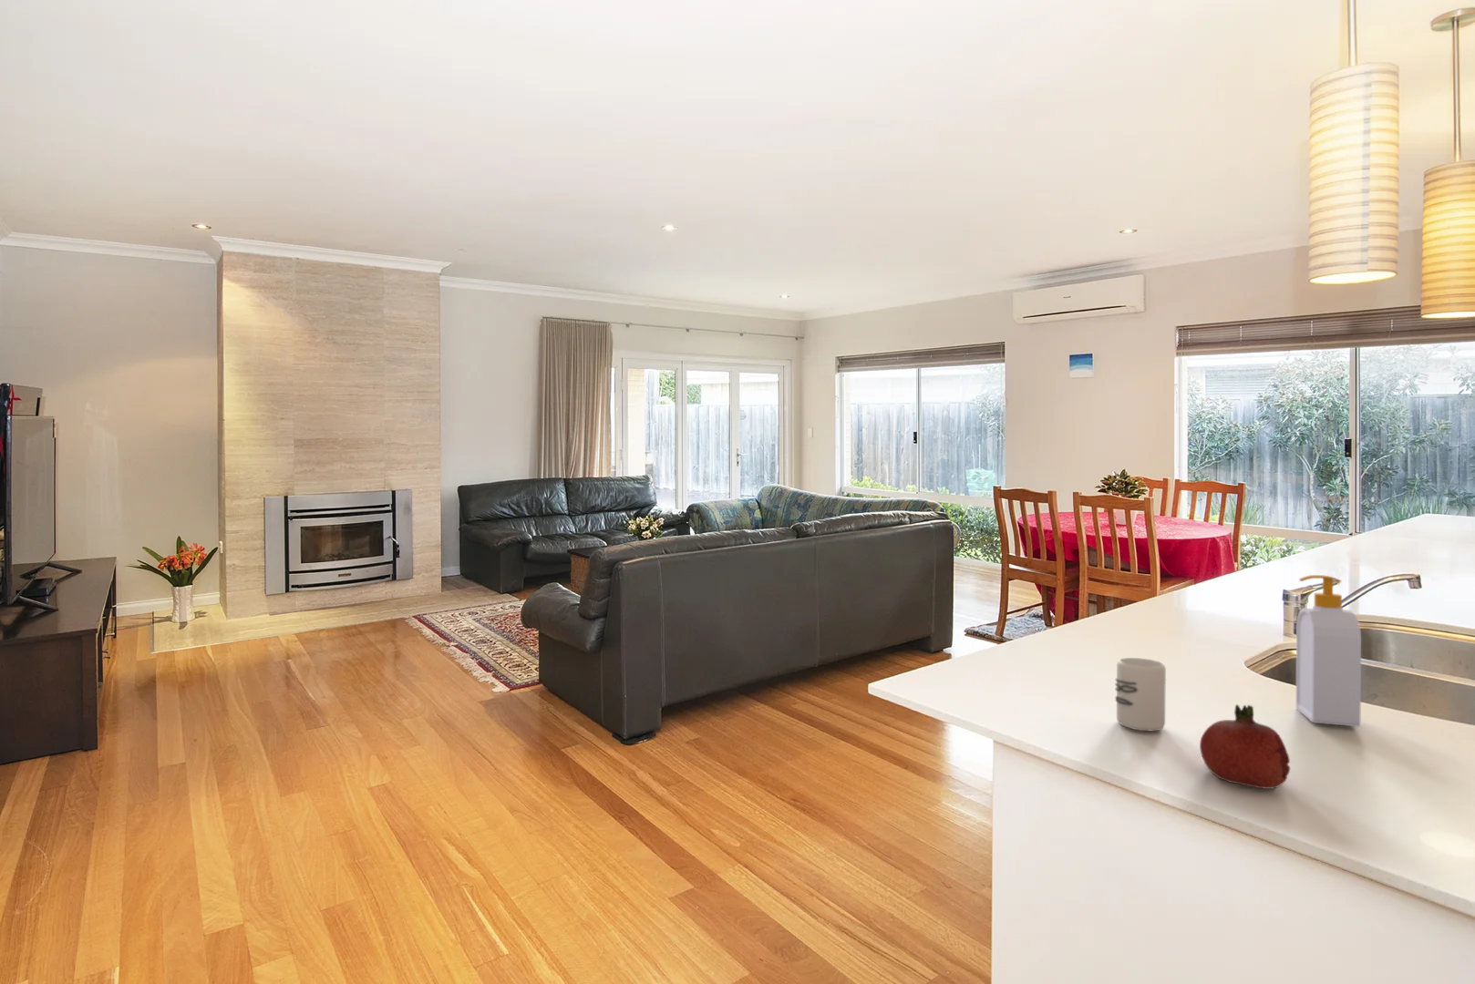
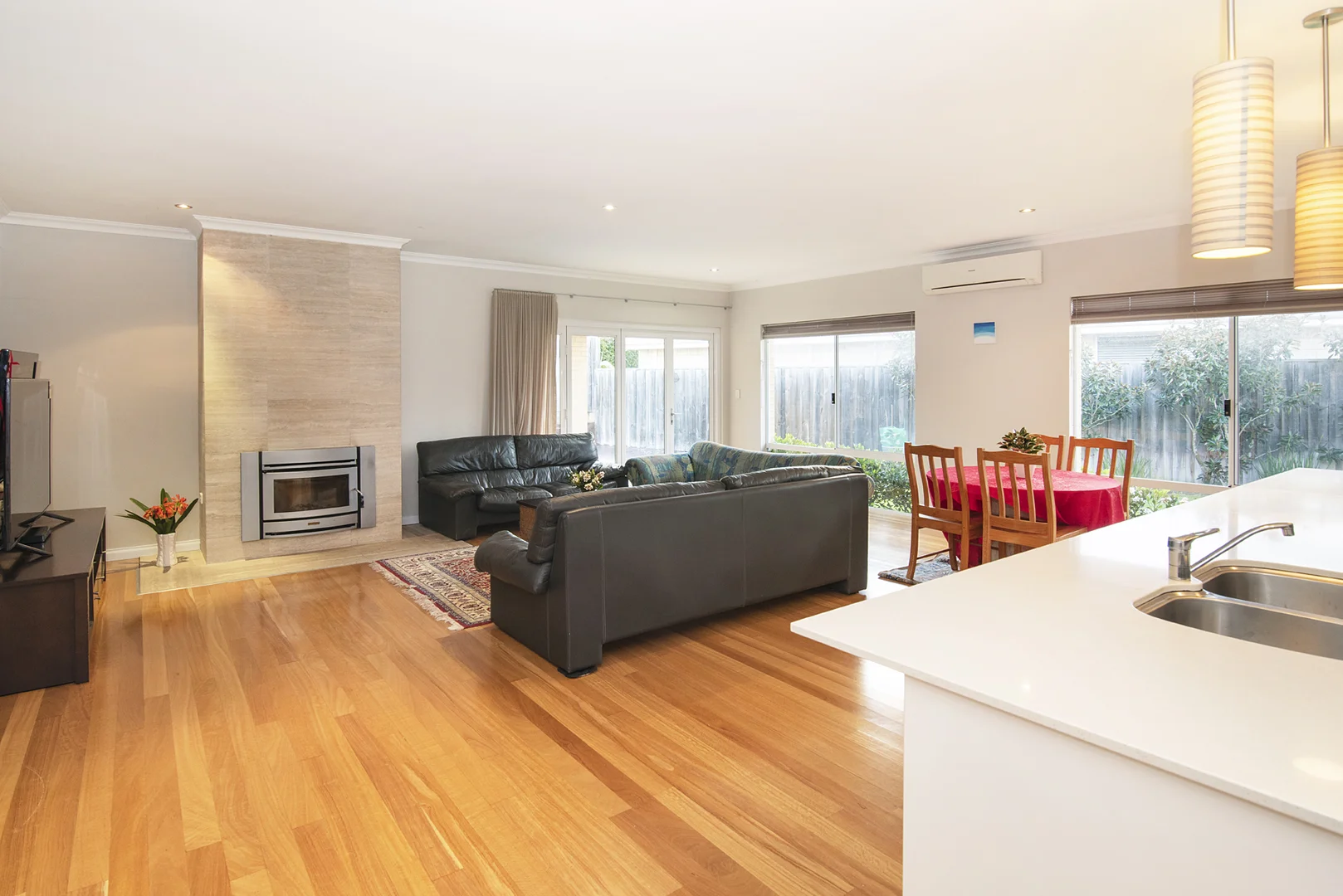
- soap bottle (1325, 646)
- cup (1140, 693)
- fruit (1245, 740)
